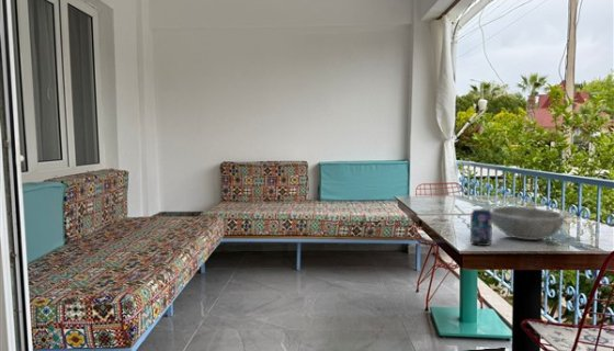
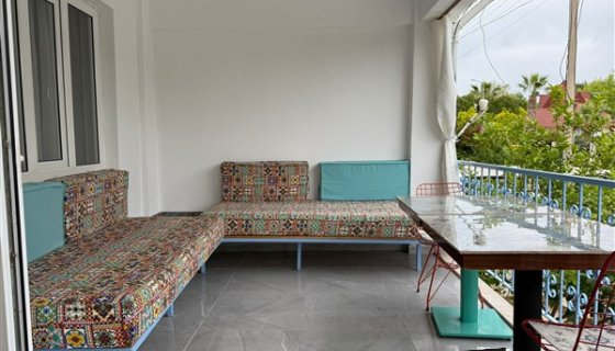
- beverage can (480, 227)
- bowl (524, 224)
